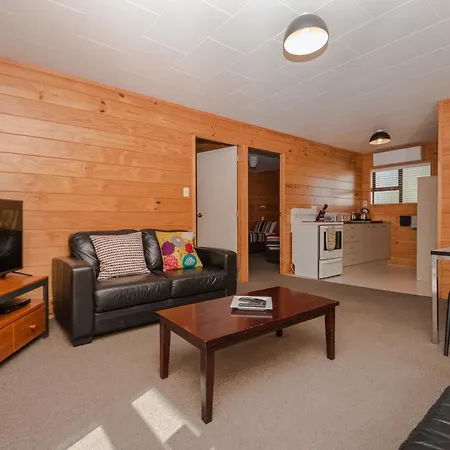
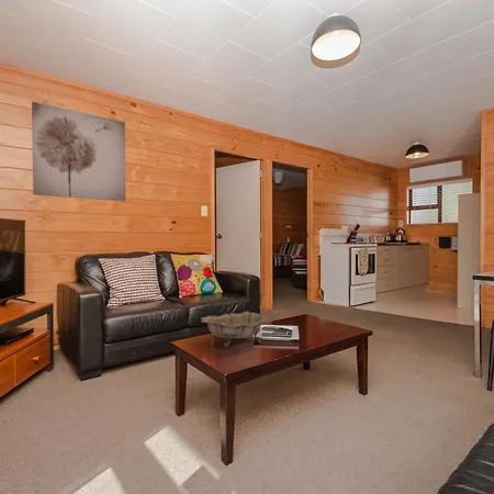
+ wall art (82, 155)
+ decorative bowl (235, 328)
